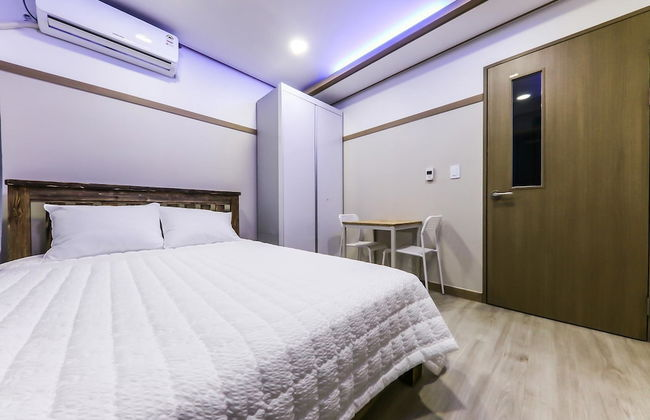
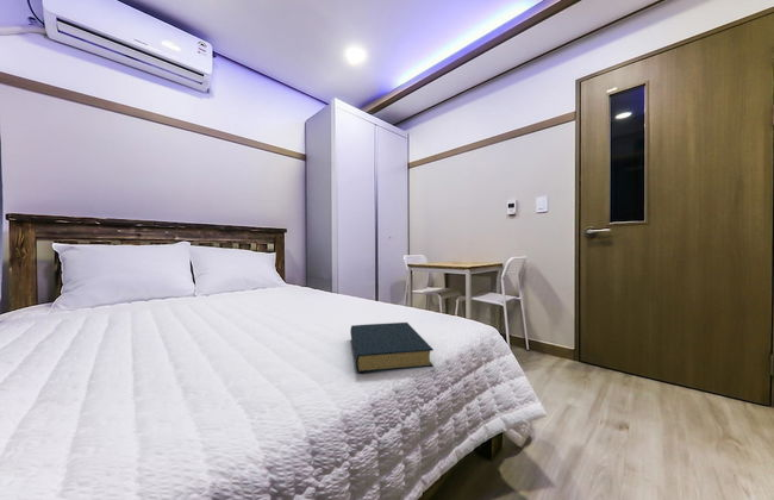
+ hardback book (386, 343)
